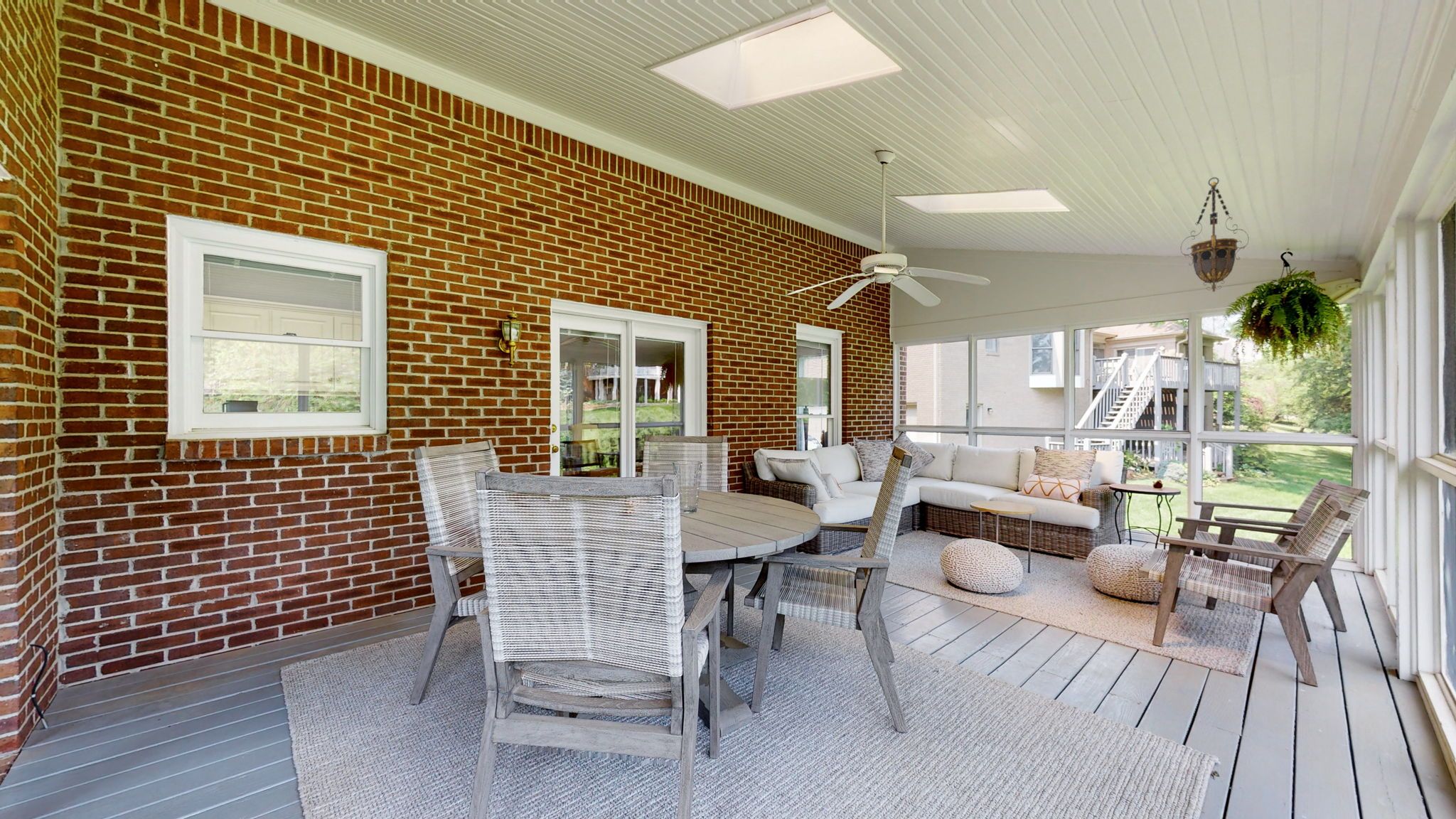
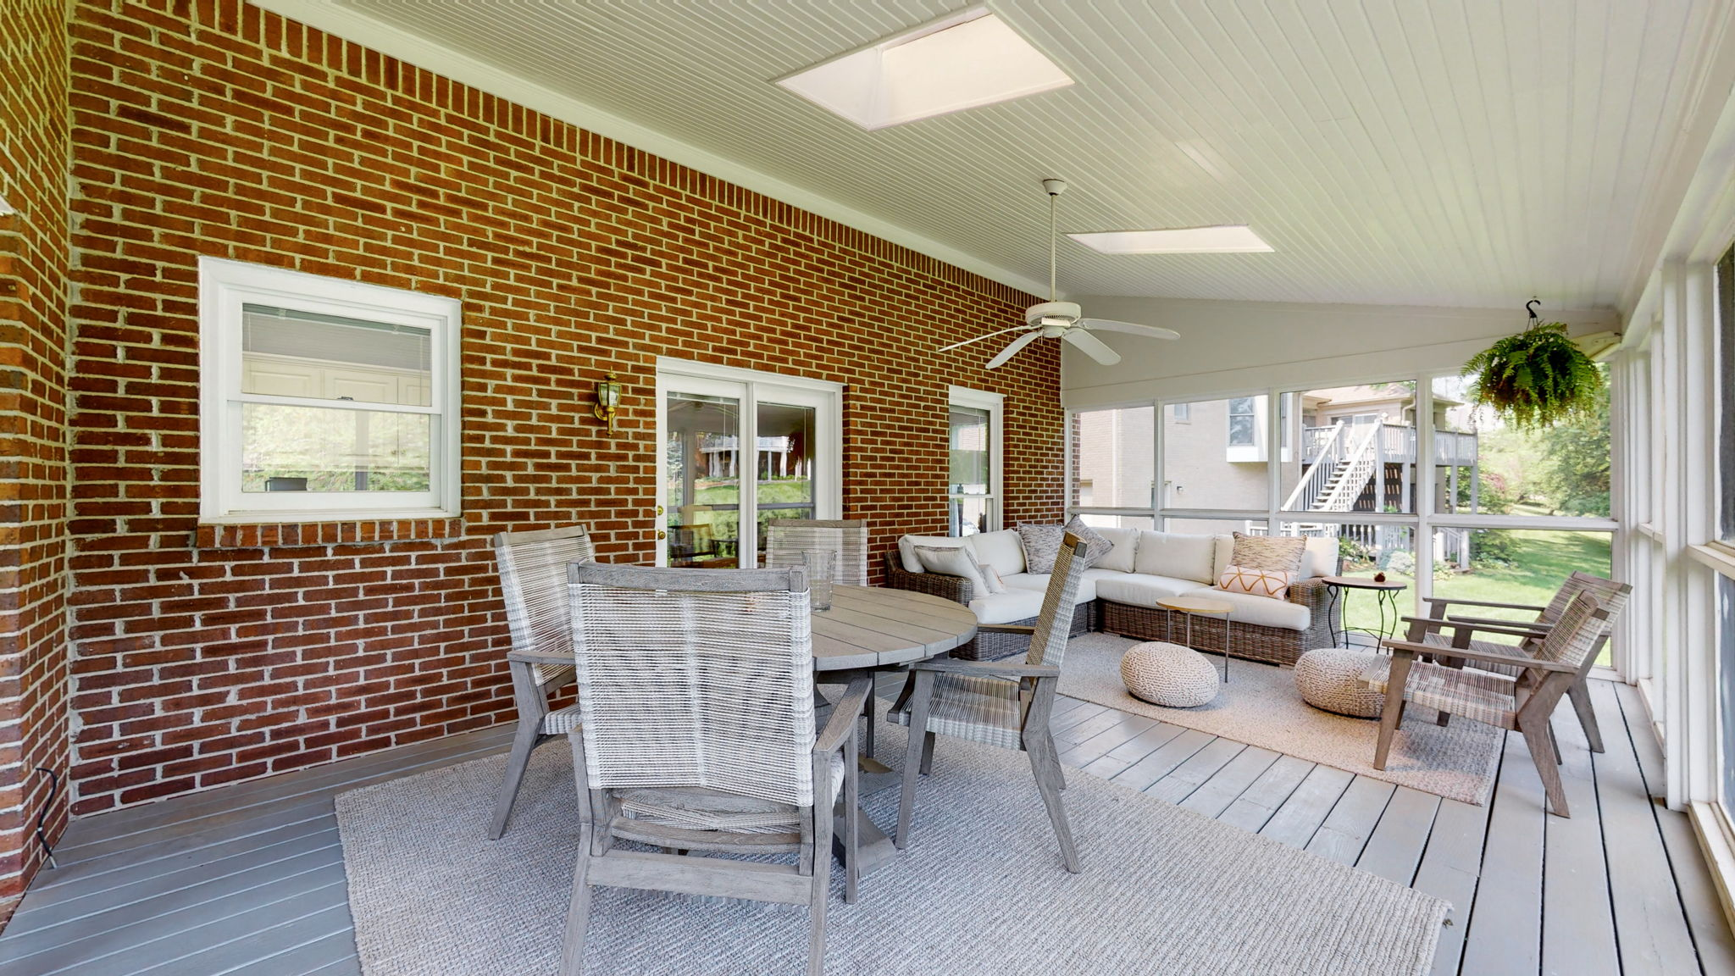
- hanging lantern (1214, 235)
